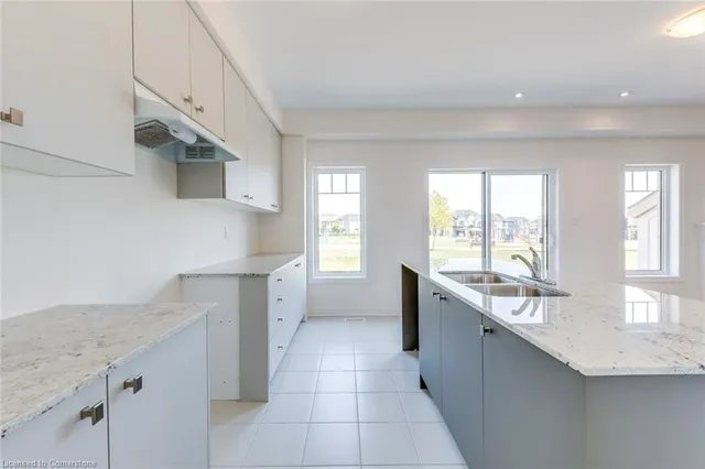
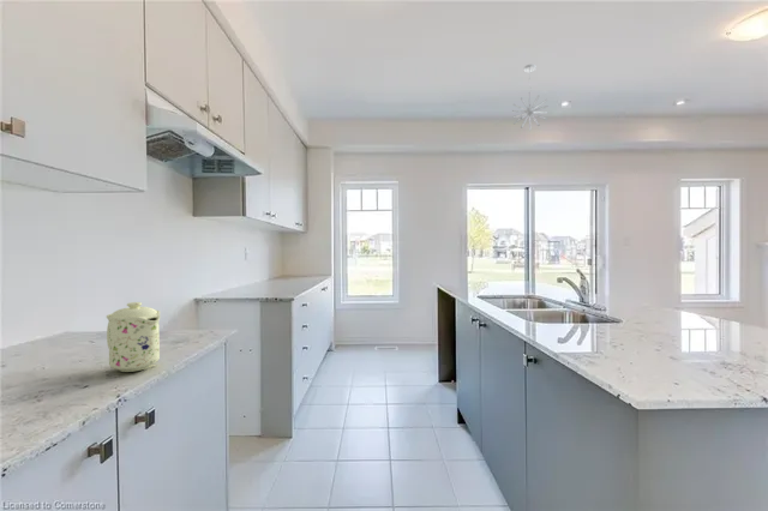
+ pendant light (529, 97)
+ mug (132, 335)
